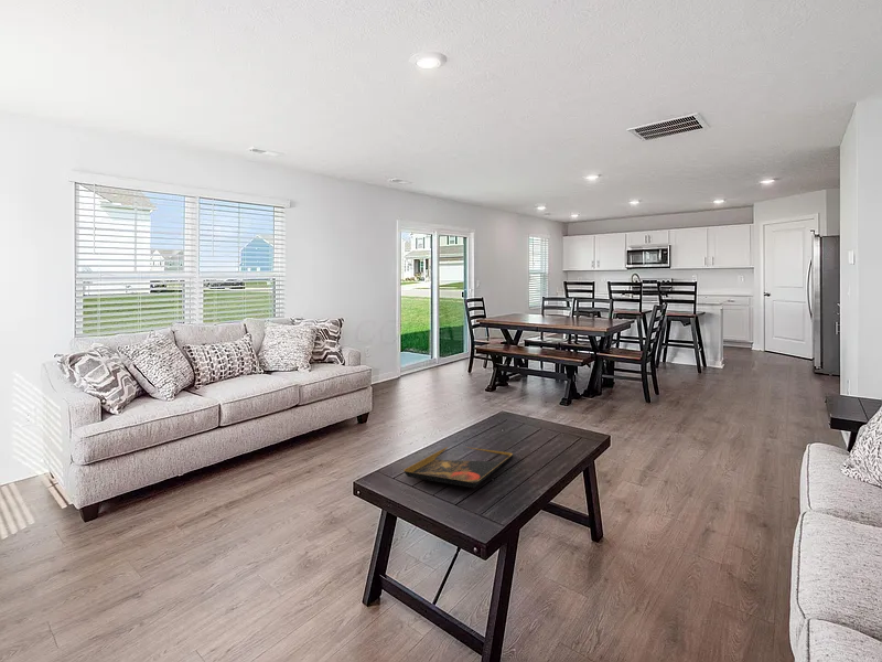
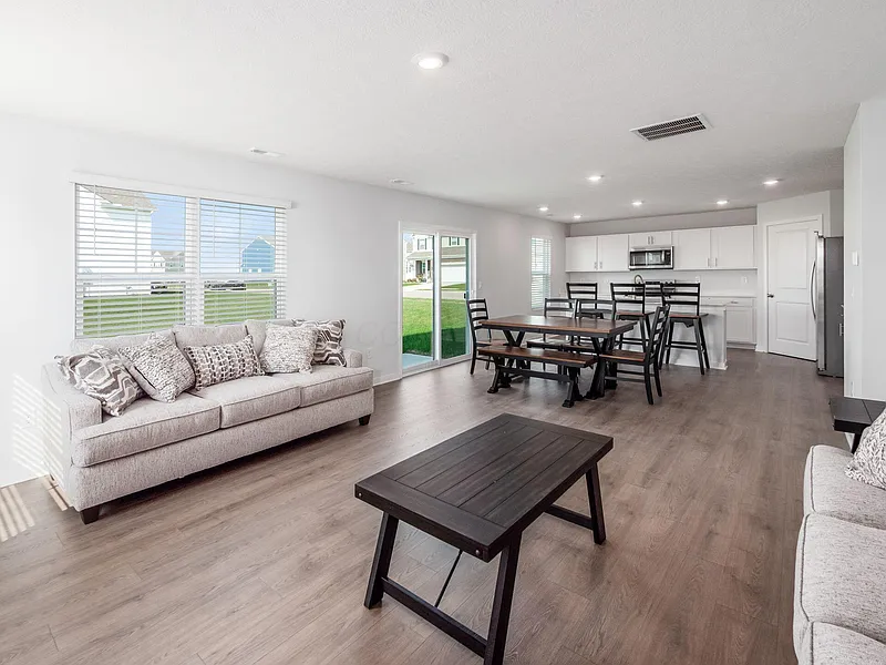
- decorative tray (461, 463)
